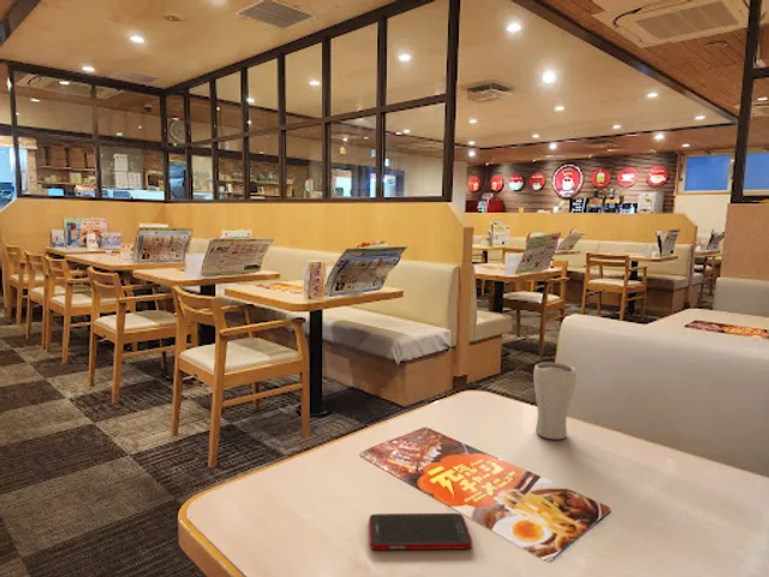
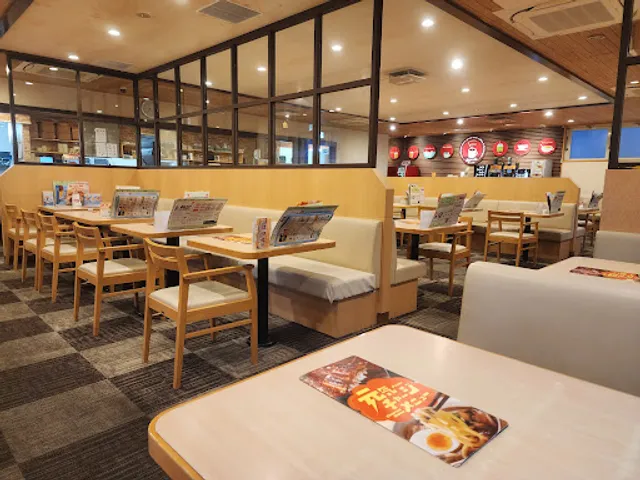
- cell phone (418, 530)
- drinking glass (553, 400)
